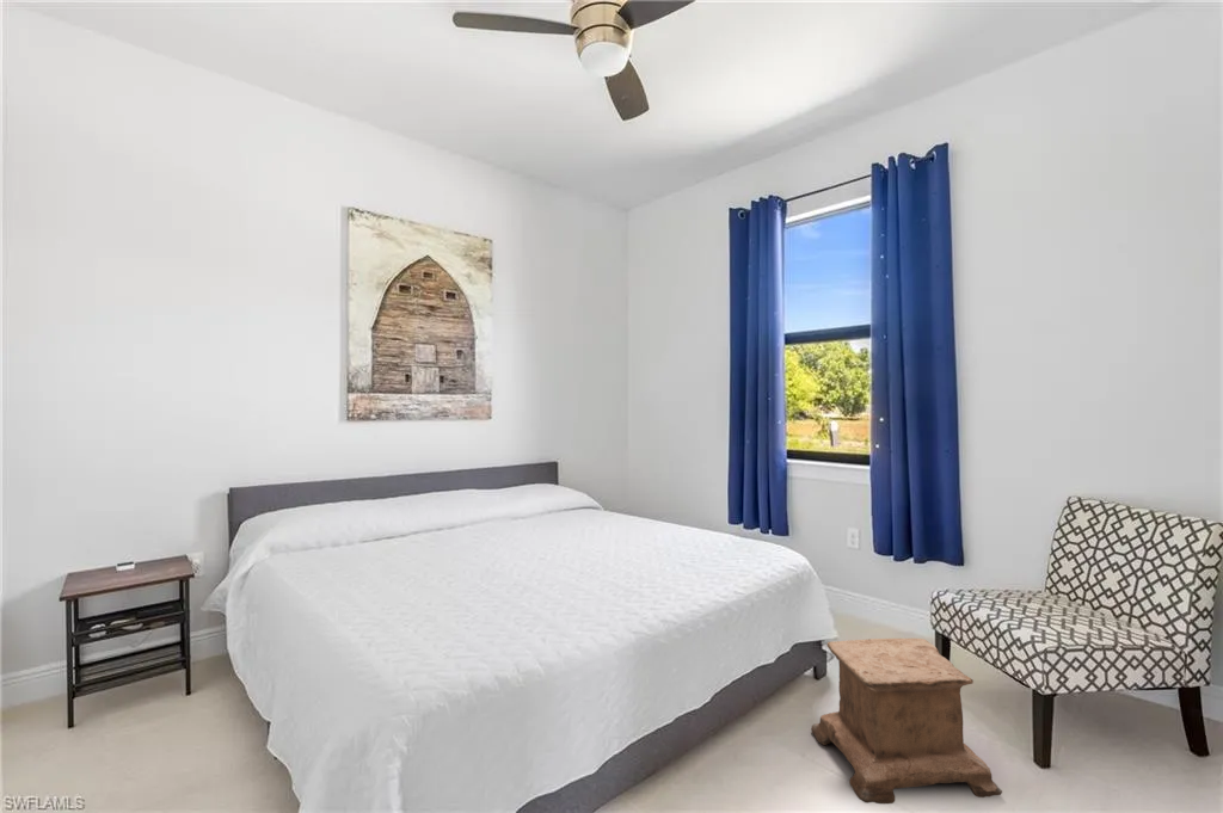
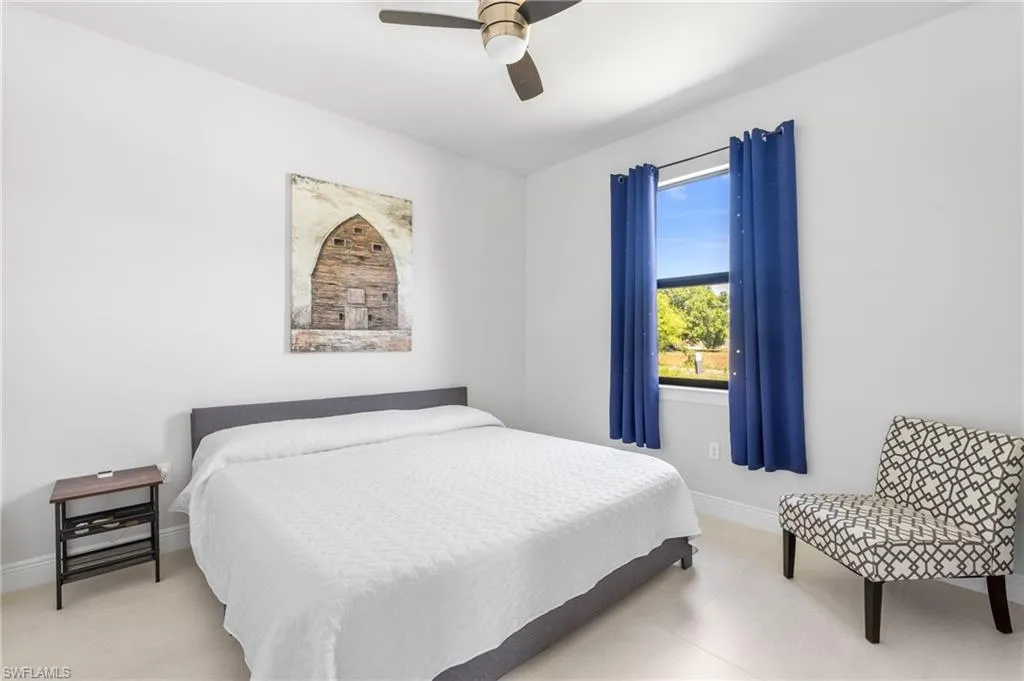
- stool (897, 708)
